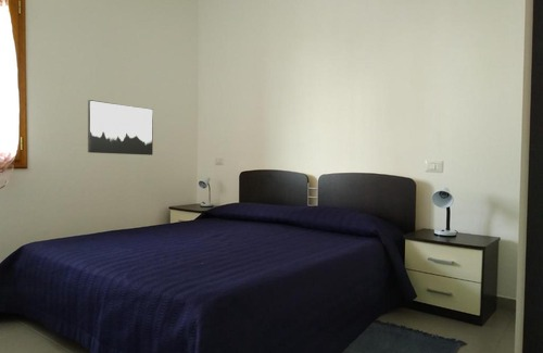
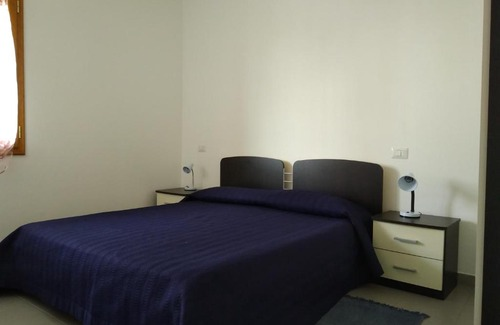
- wall art (122, 129)
